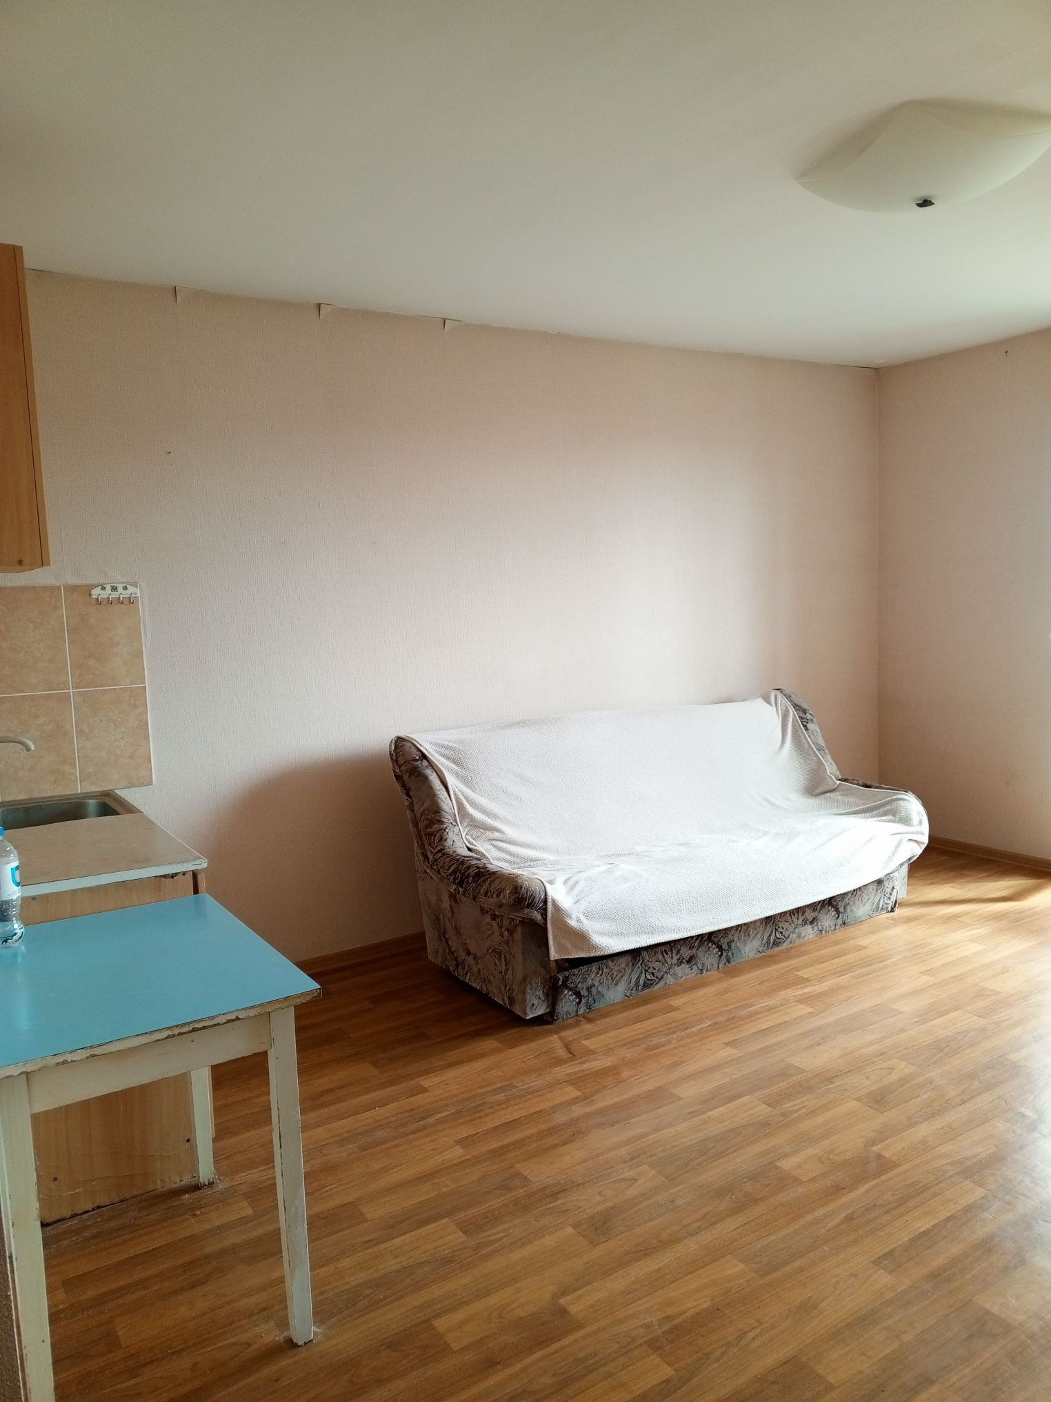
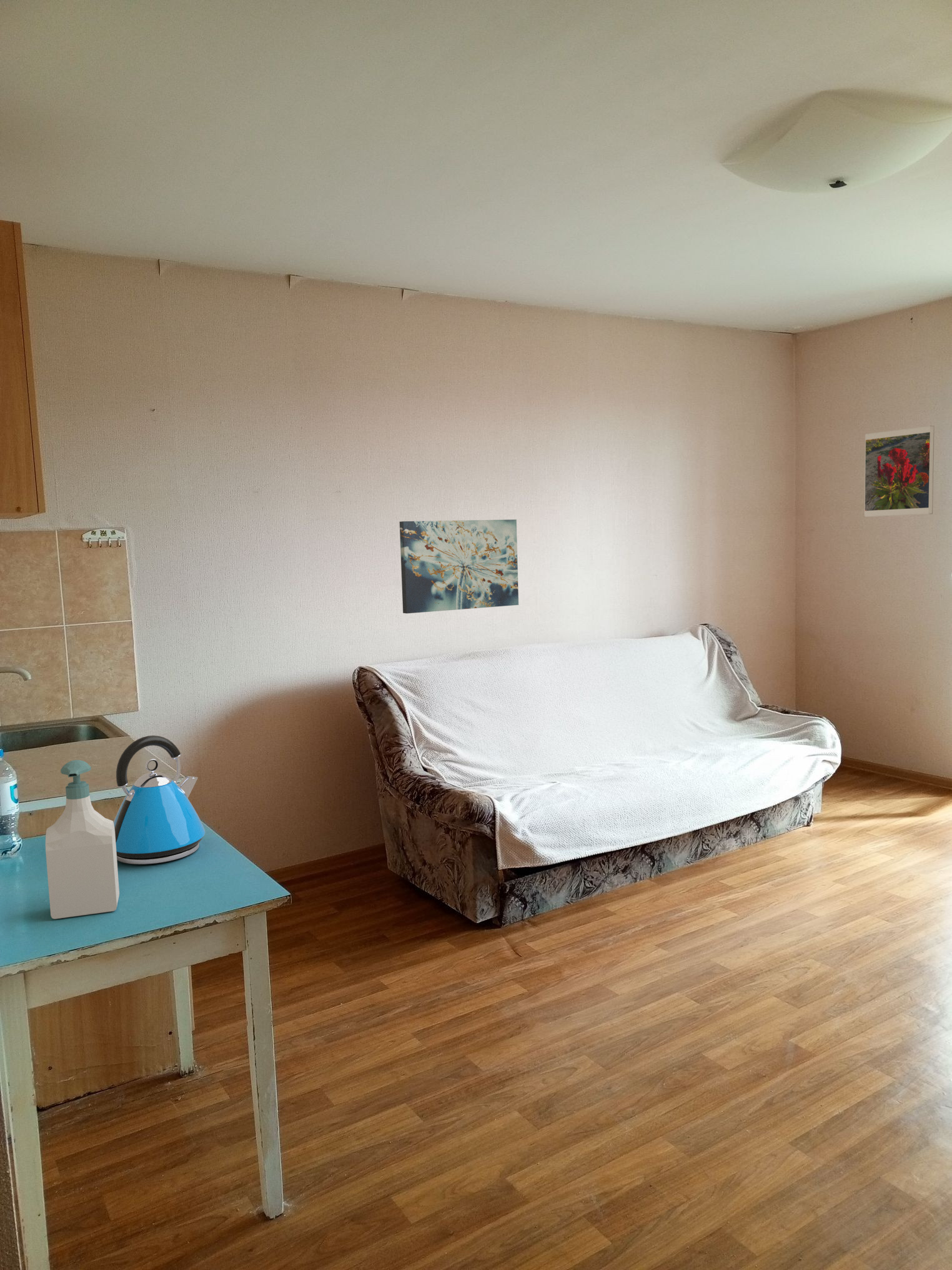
+ wall art (461, 564)
+ kettle (151, 794)
+ soap bottle (80, 836)
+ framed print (898, 472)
